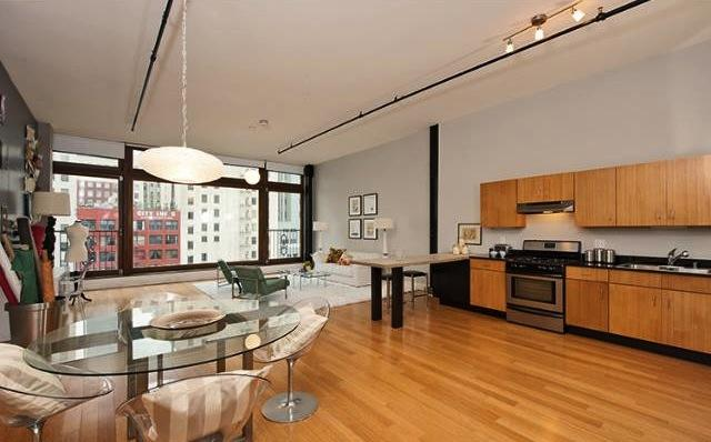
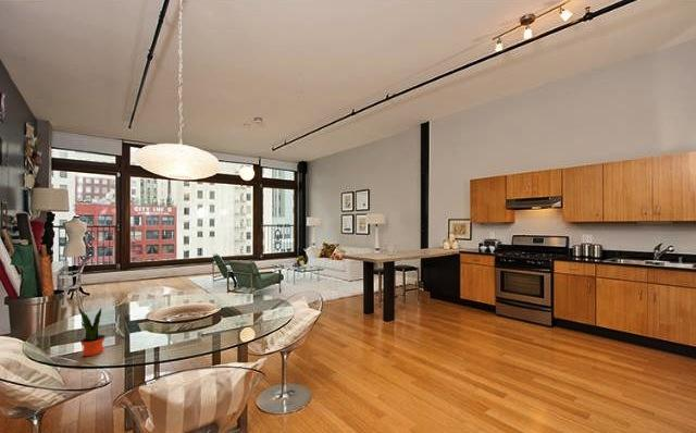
+ potted plant (88, 330)
